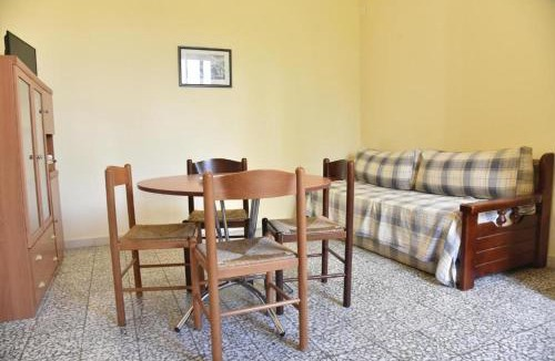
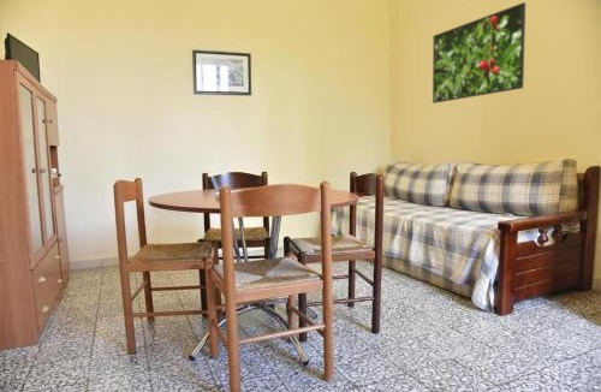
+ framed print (472, 59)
